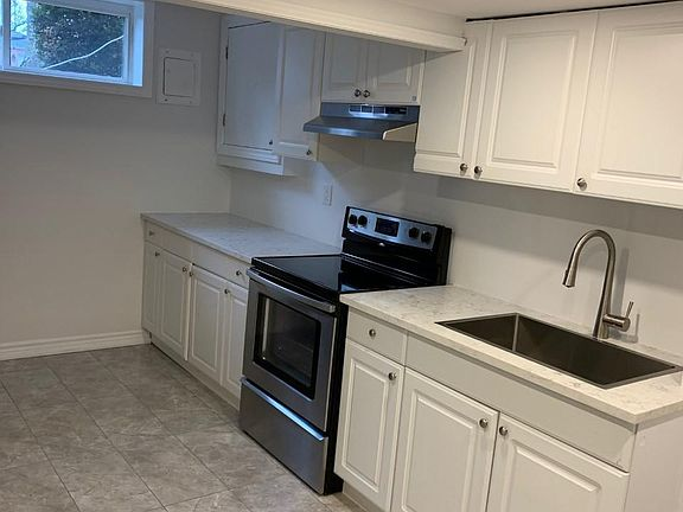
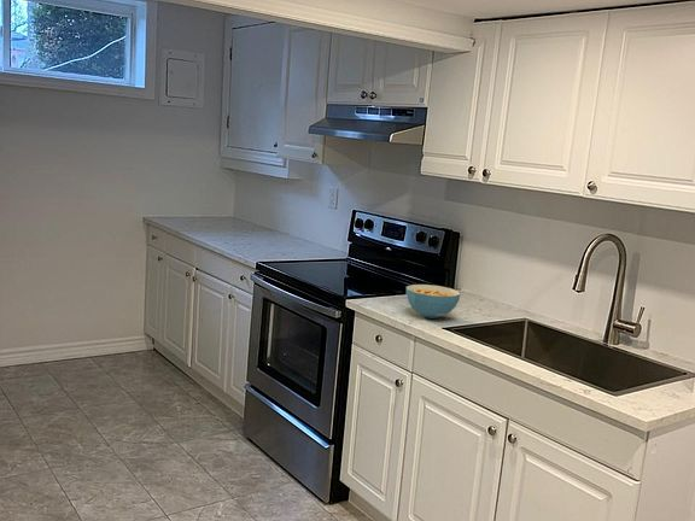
+ cereal bowl (431, 303)
